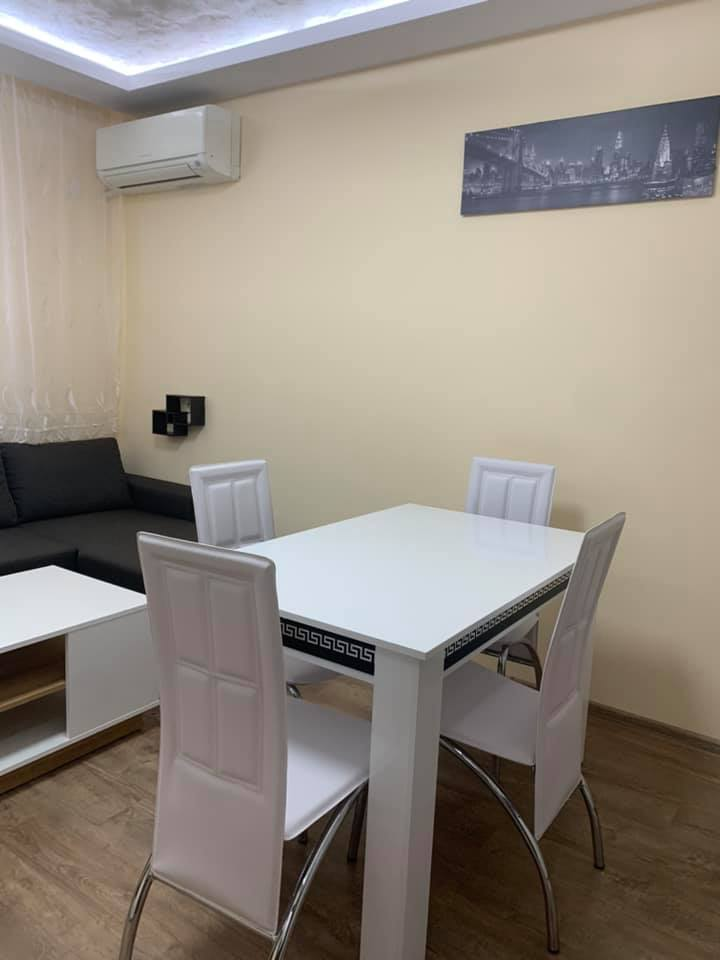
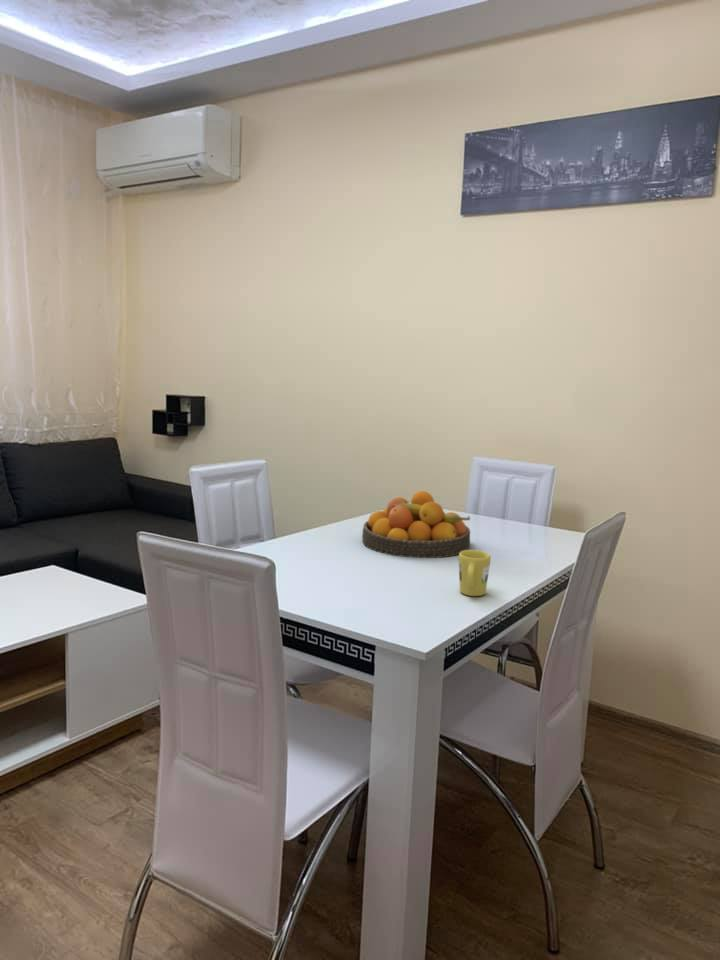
+ mug (472, 575)
+ fruit bowl (416, 520)
